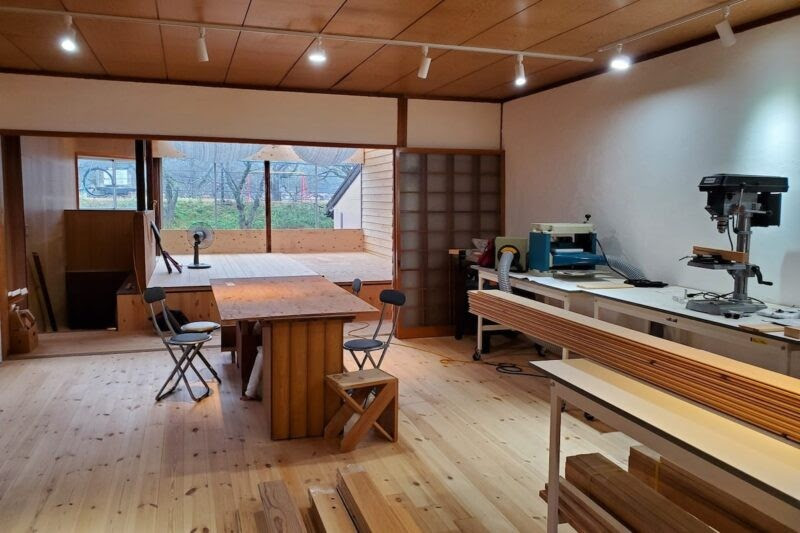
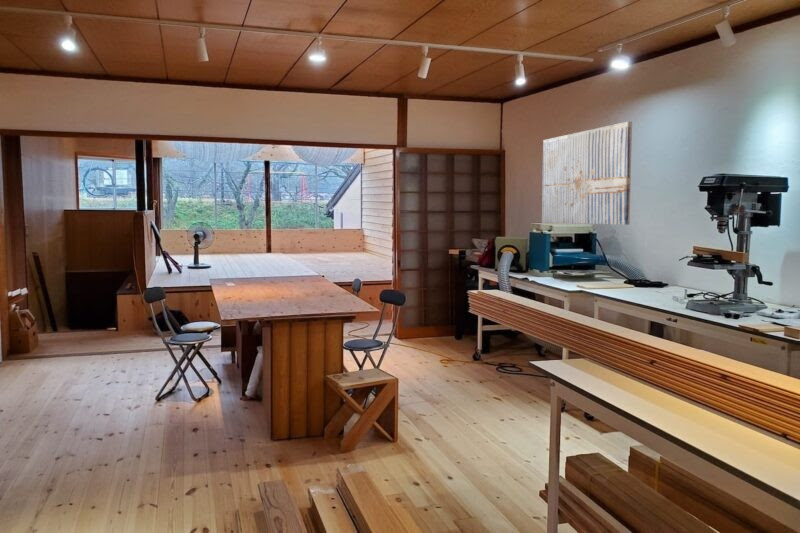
+ wall art (582, 178)
